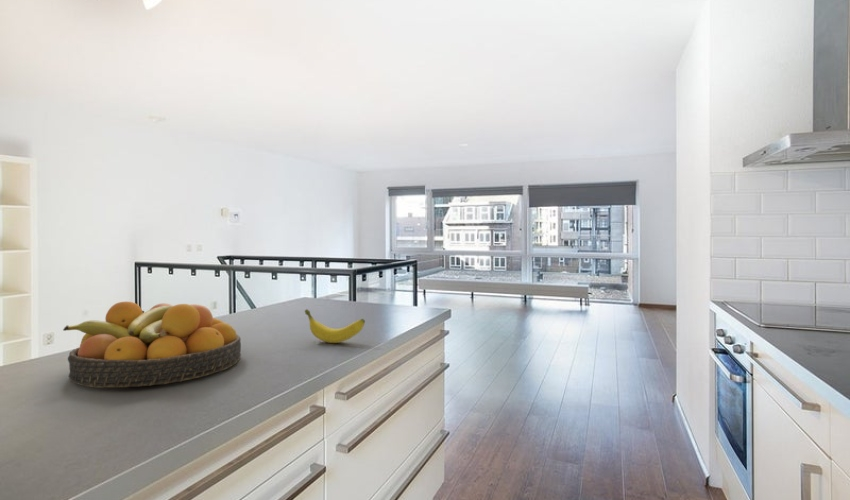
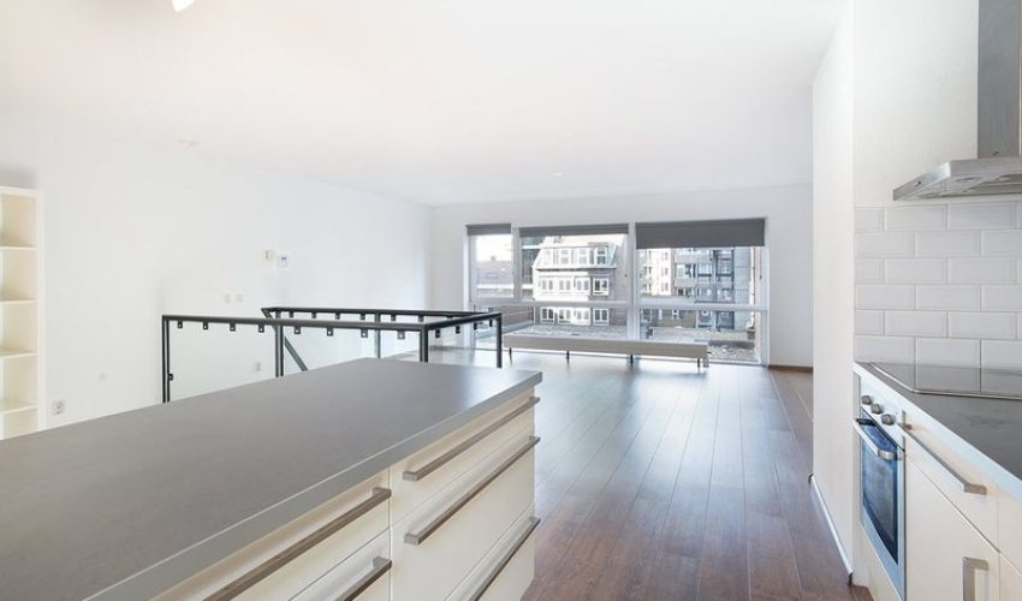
- fruit bowl (162, 333)
- banana (334, 329)
